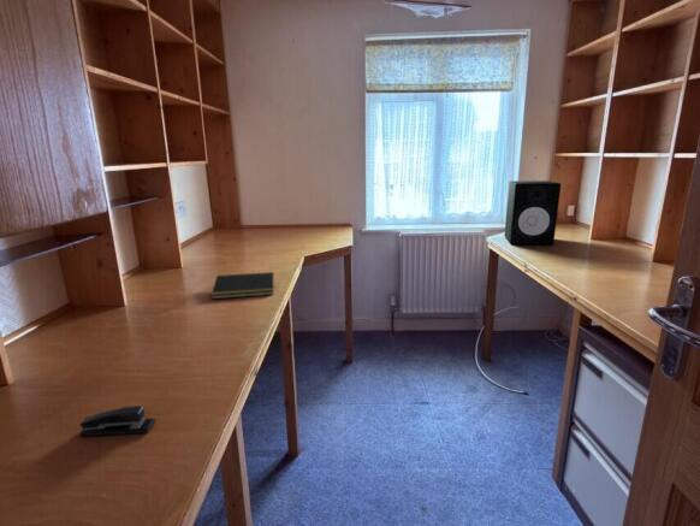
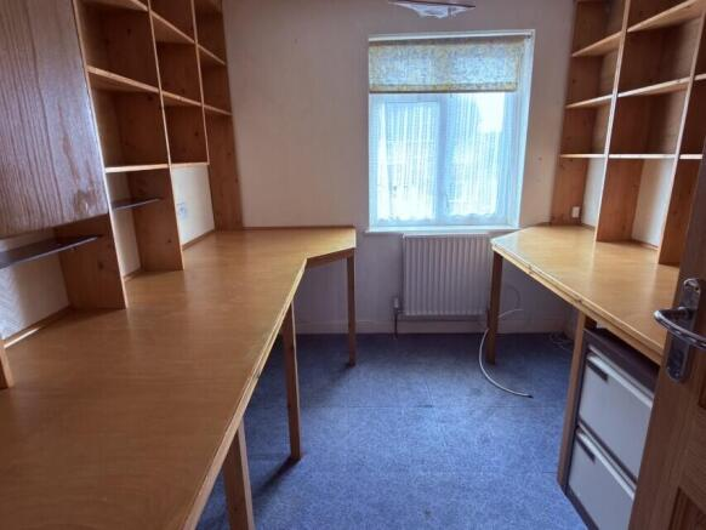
- stapler (115, 419)
- notepad (244, 284)
- speaker (530, 212)
